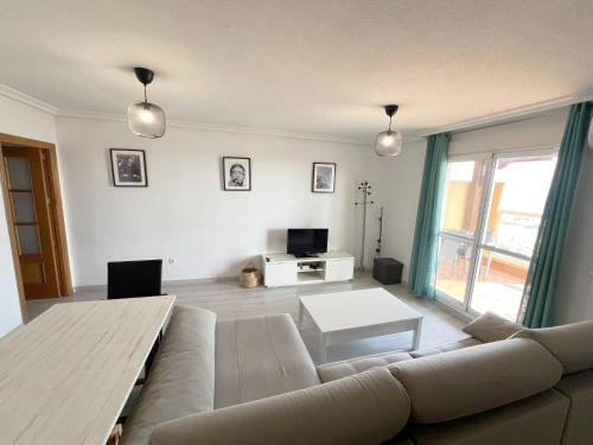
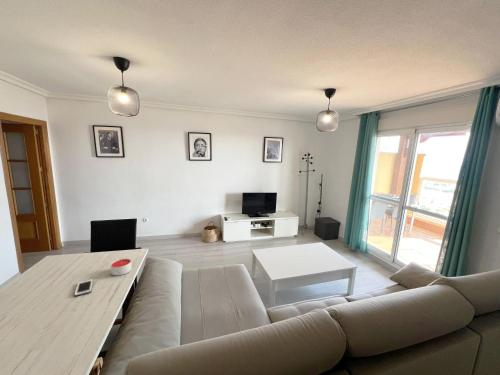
+ candle (121, 266)
+ cell phone (84, 287)
